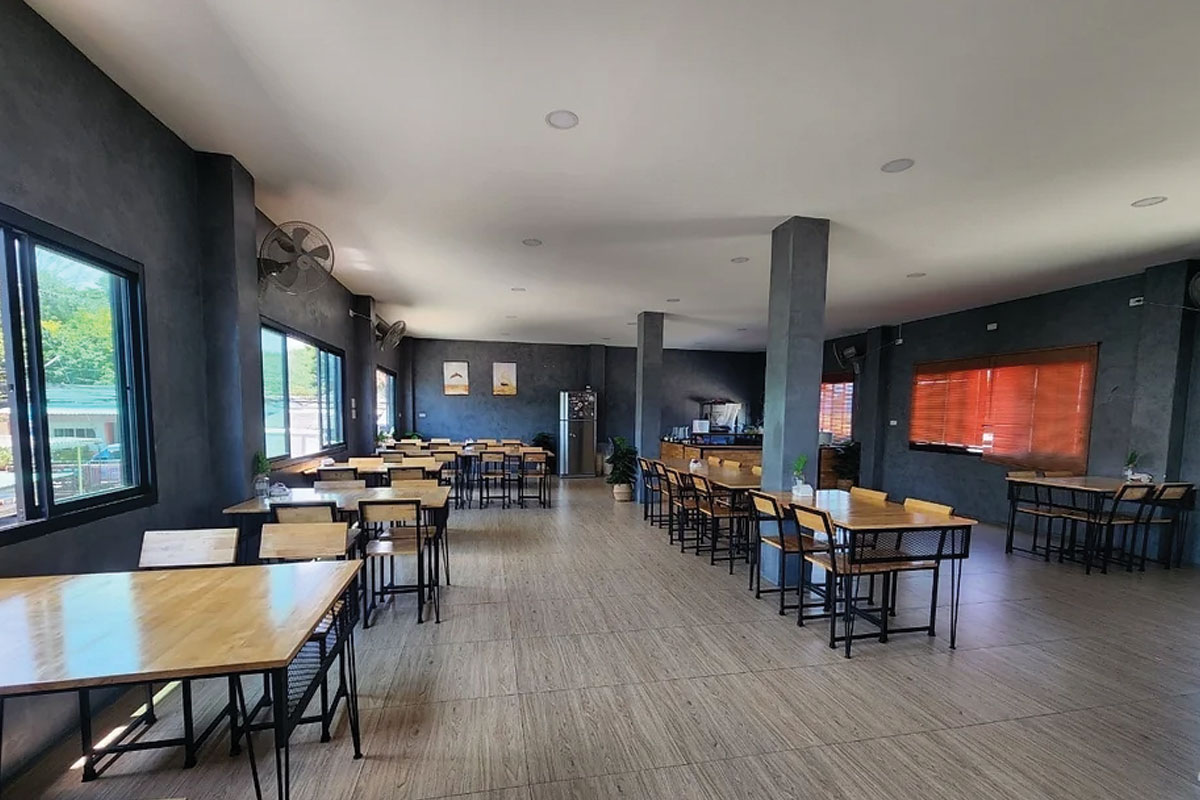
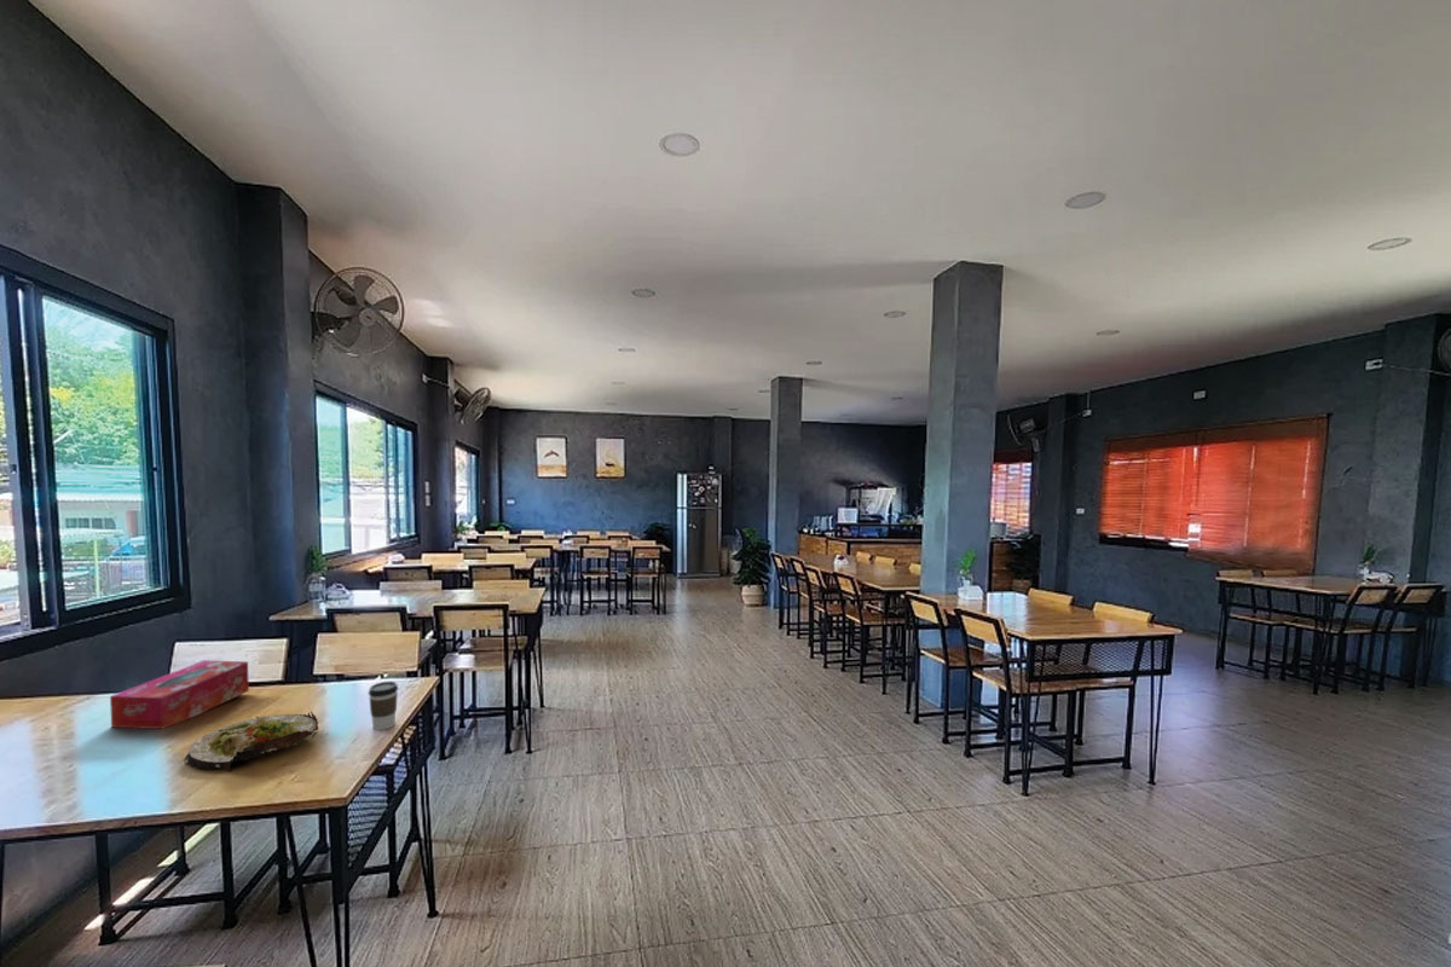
+ coffee cup (383, 705)
+ tissue box (185, 693)
+ salad plate (253, 735)
